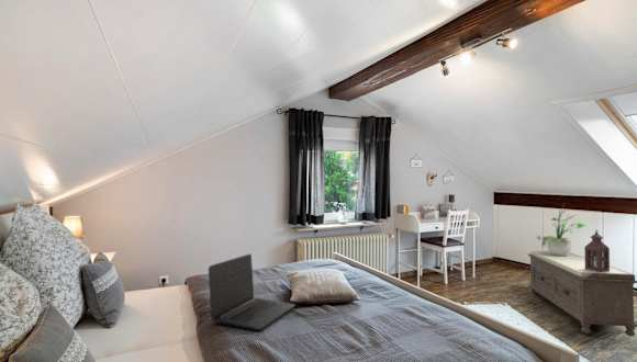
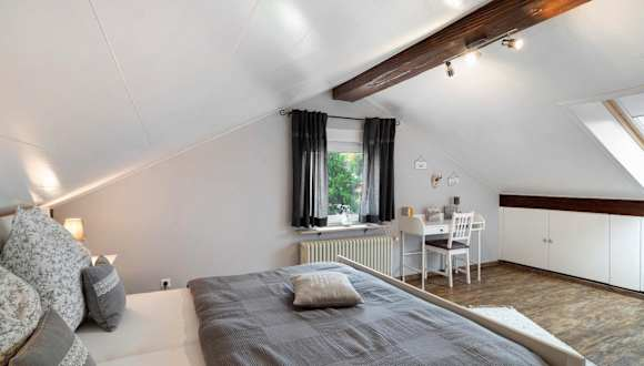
- laptop (253, 287)
- bench (573, 285)
- potted plant (562, 227)
- lantern (596, 249)
